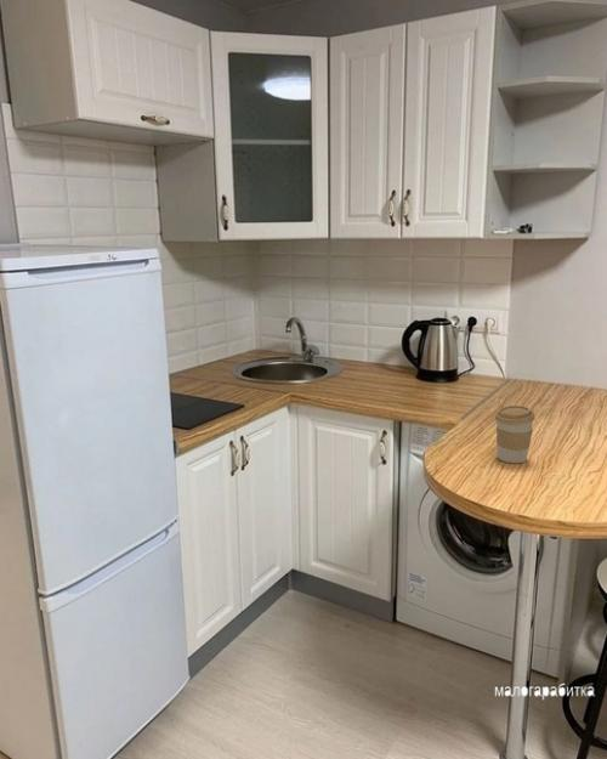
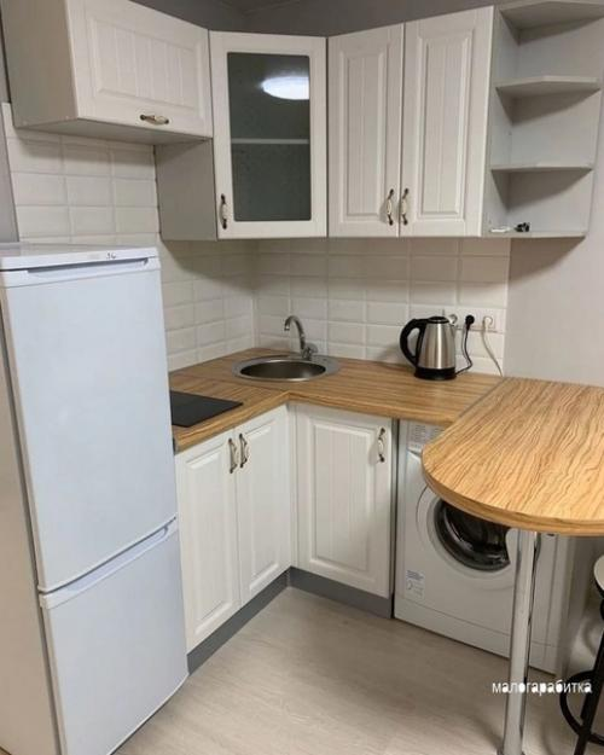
- coffee cup (514, 432)
